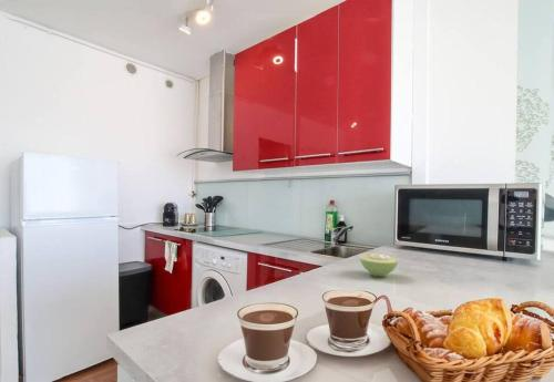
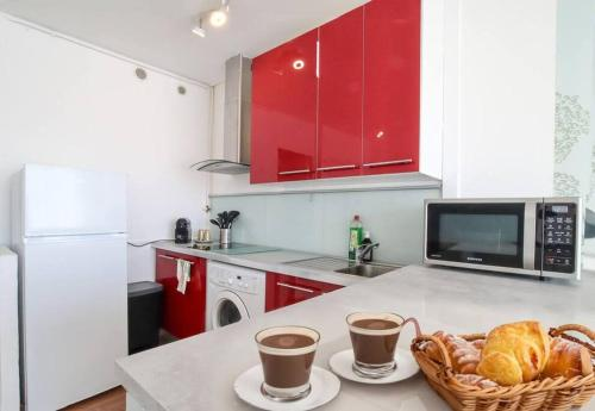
- sugar bowl (378, 264)
